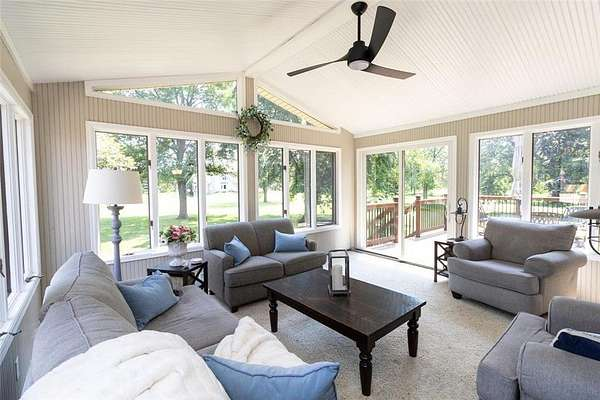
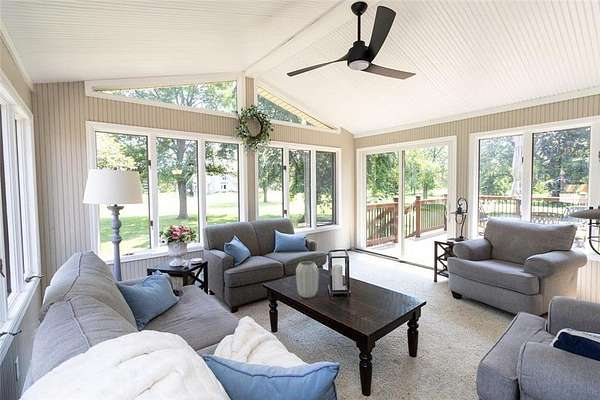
+ vase (307, 279)
